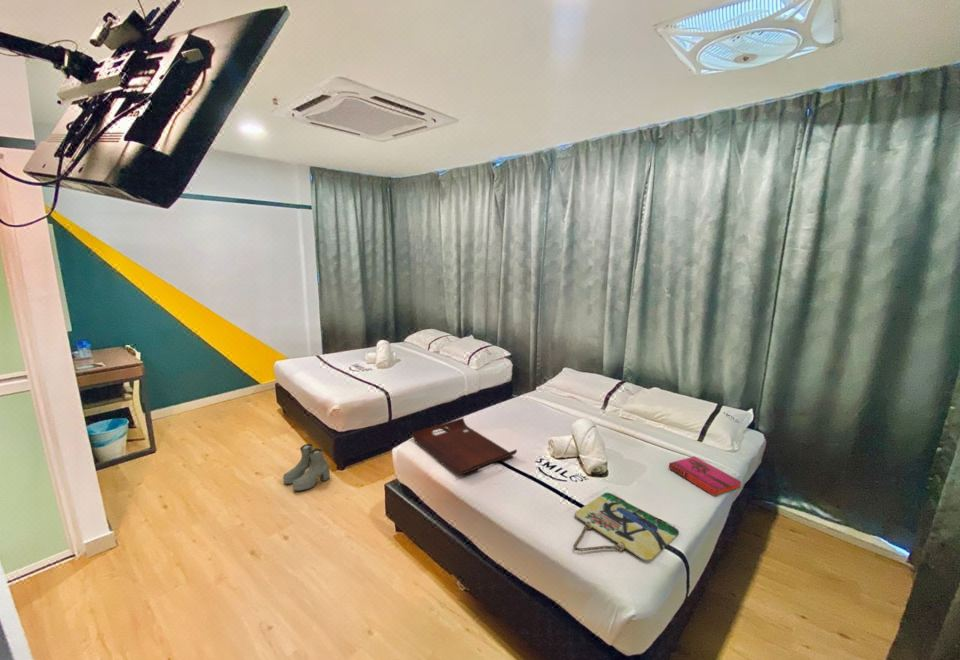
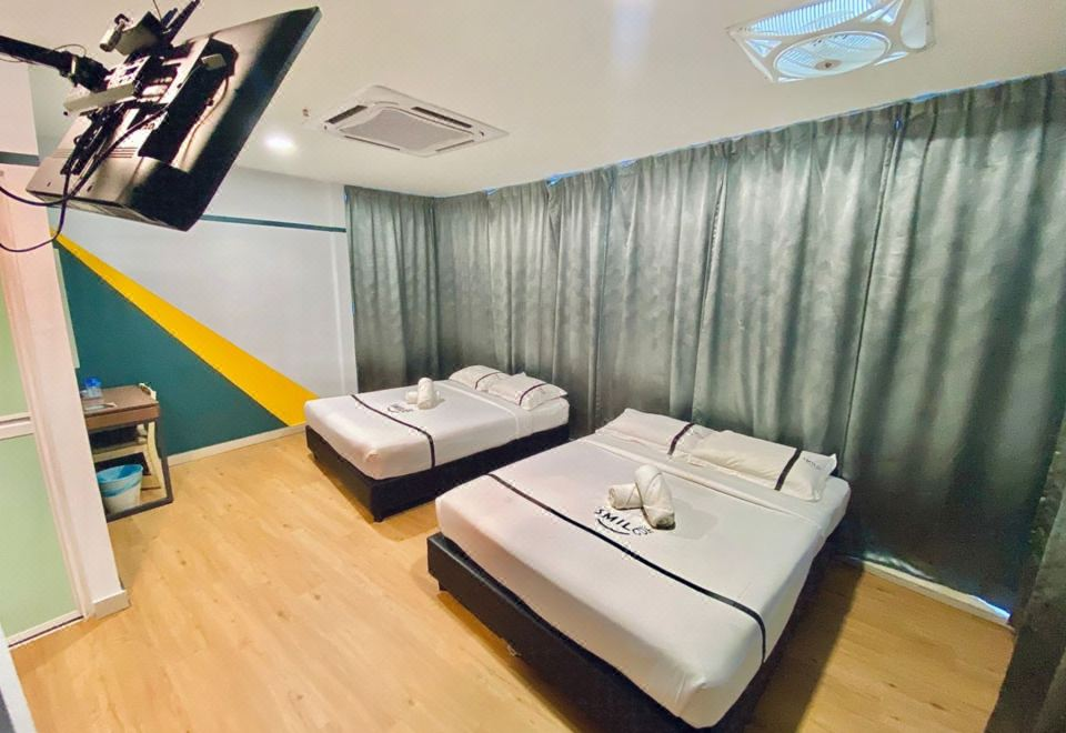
- home sign (614, 530)
- boots (306, 465)
- serving tray (462, 444)
- hardback book (703, 474)
